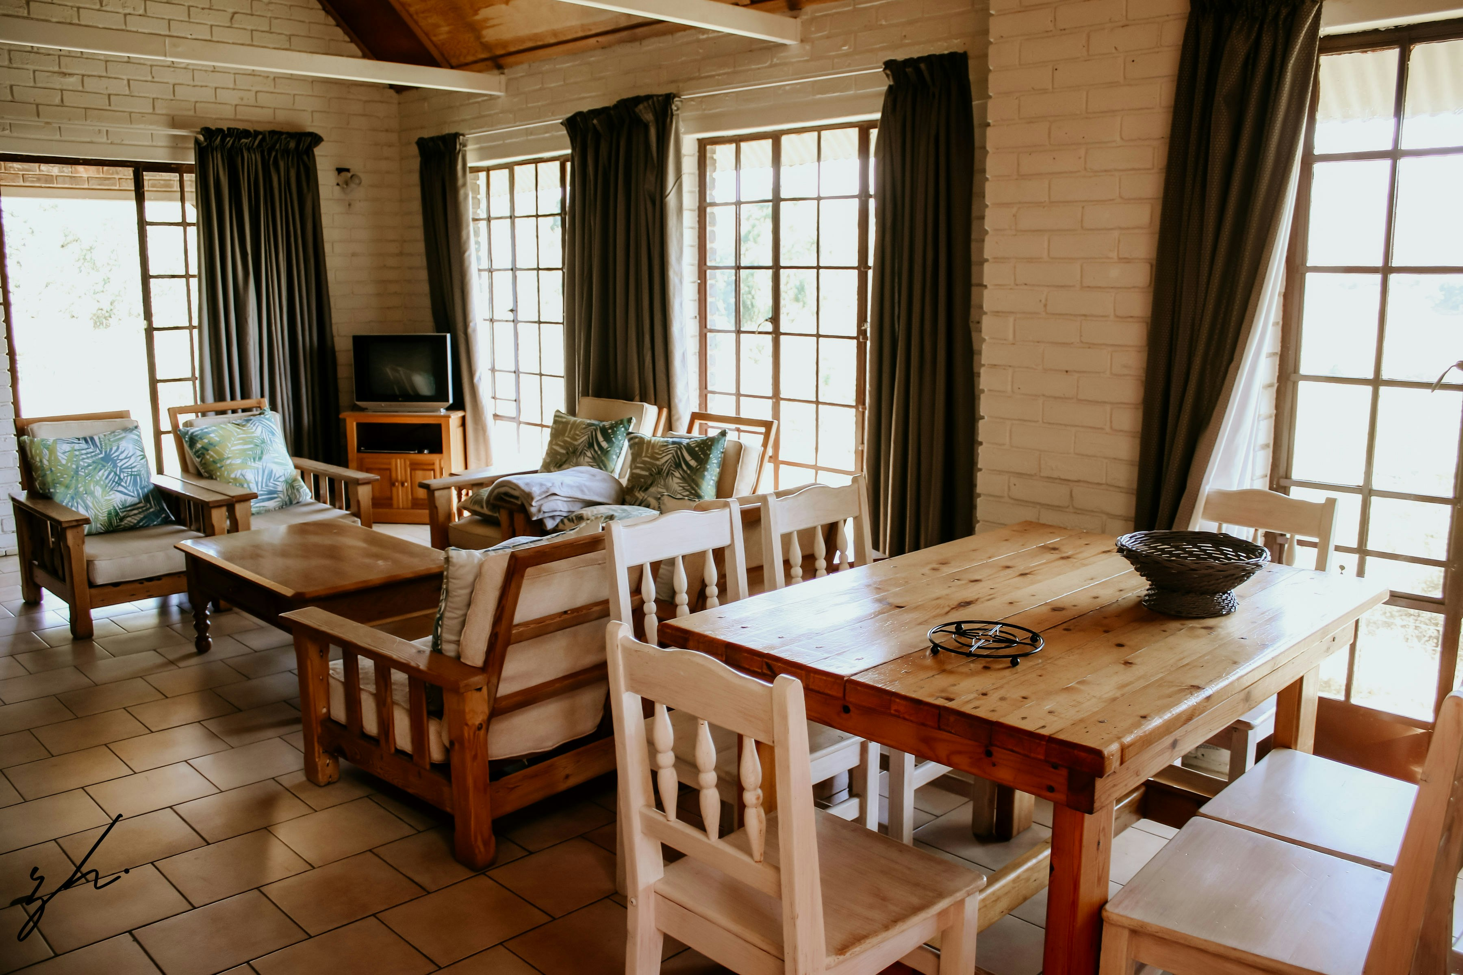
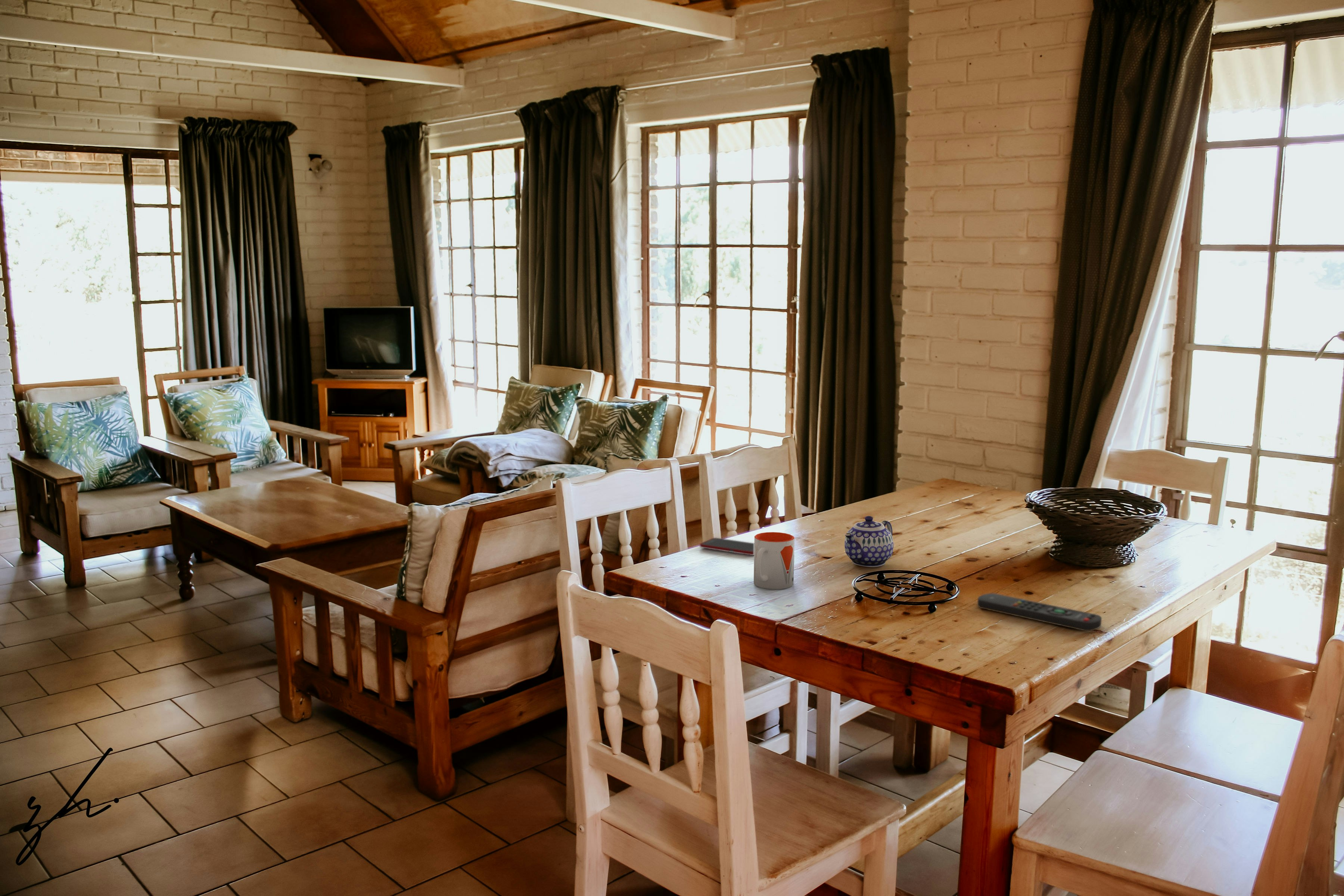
+ mug (770, 562)
+ teapot (869, 539)
+ cell phone (733, 546)
+ remote control (1037, 610)
